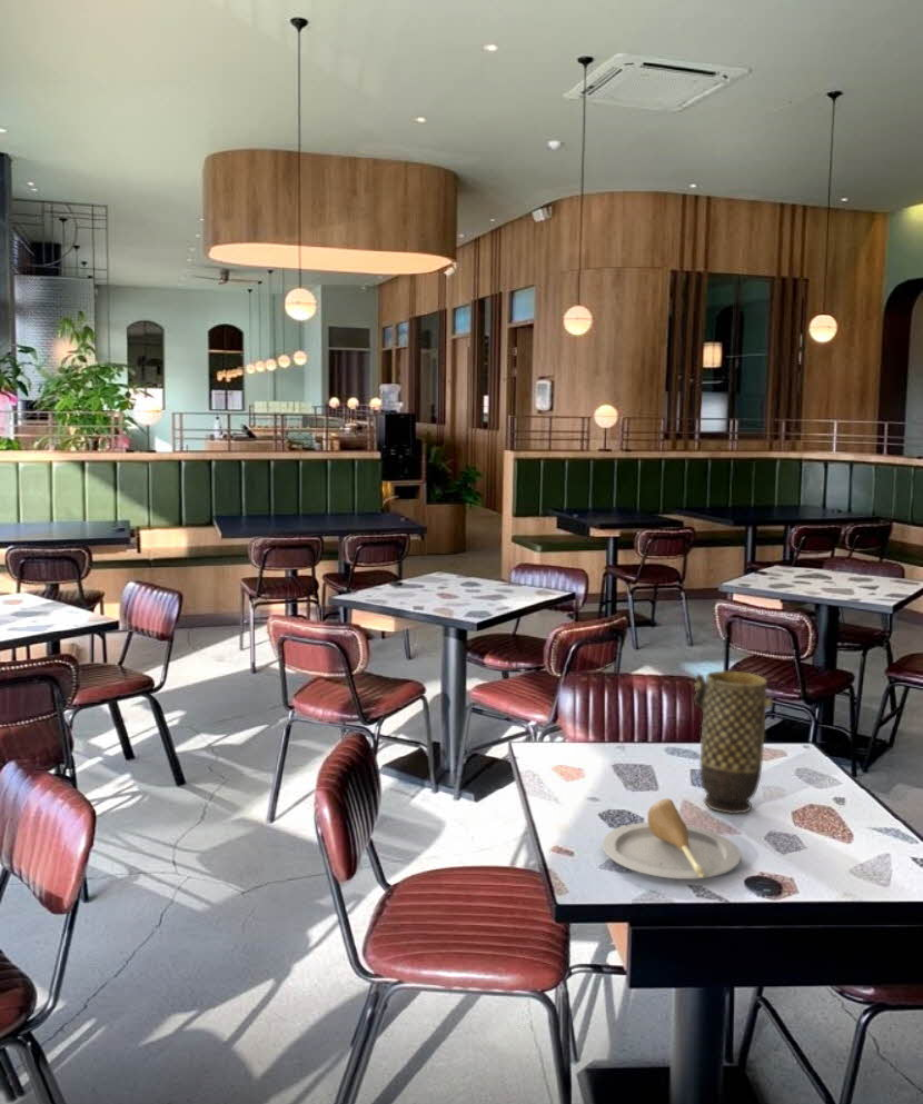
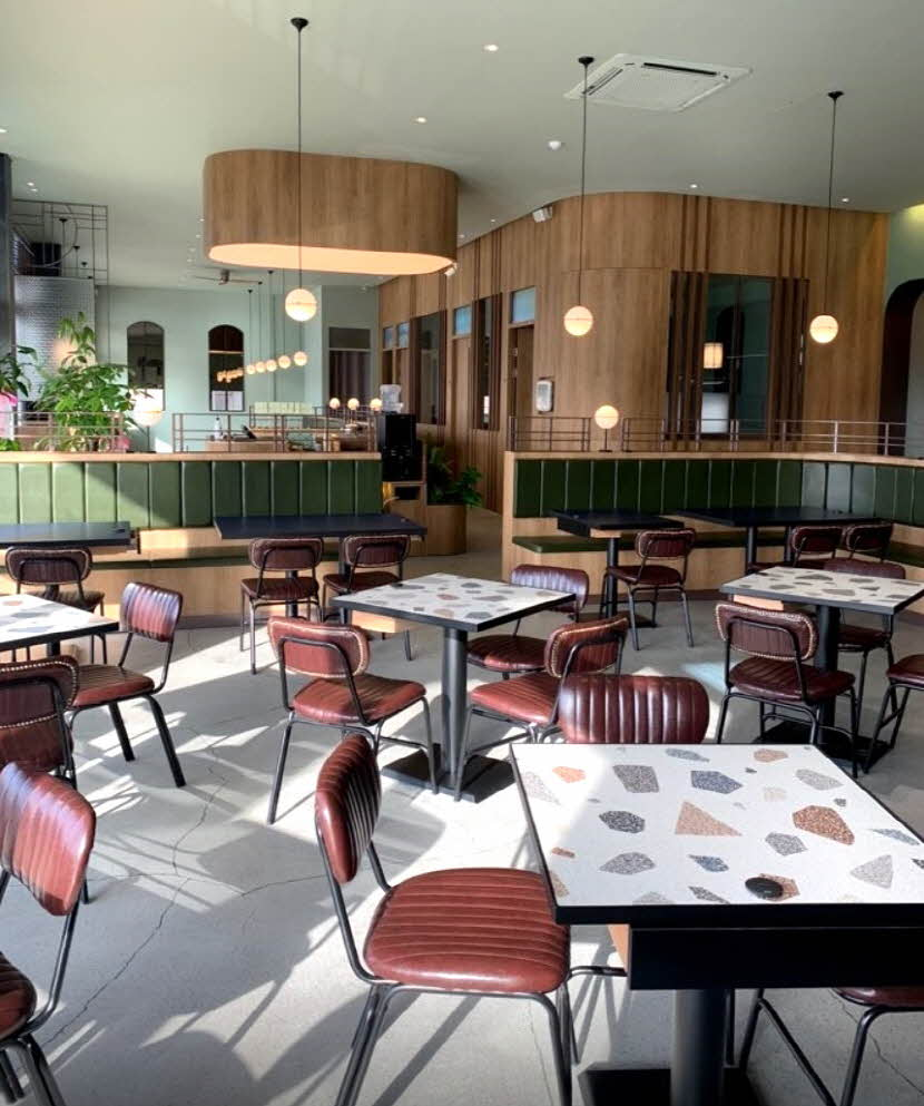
- vase (731, 742)
- plate (672, 834)
